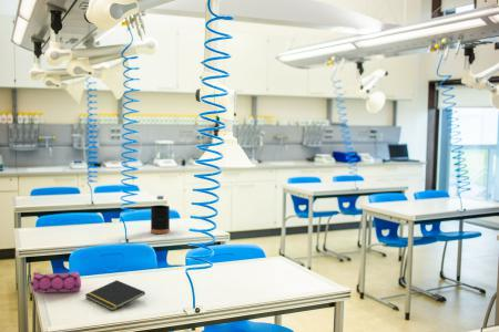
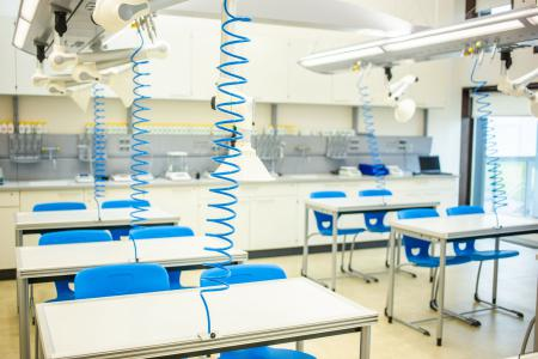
- pencil case (57, 281)
- notepad (114, 294)
- bottle (160, 214)
